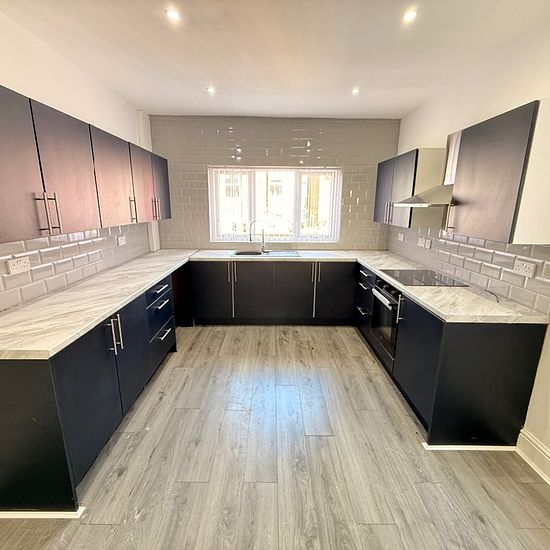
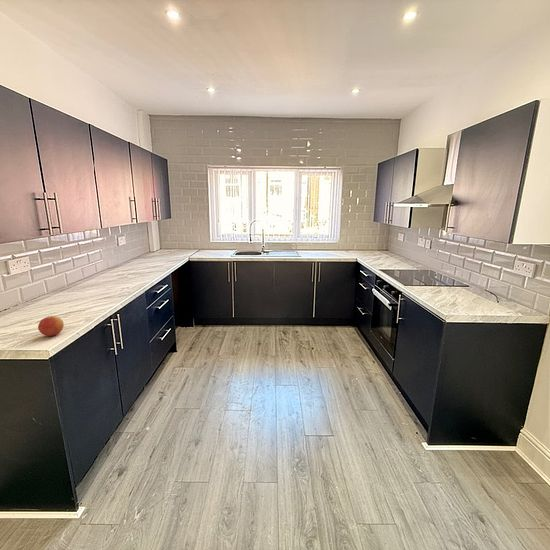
+ apple (51, 325)
